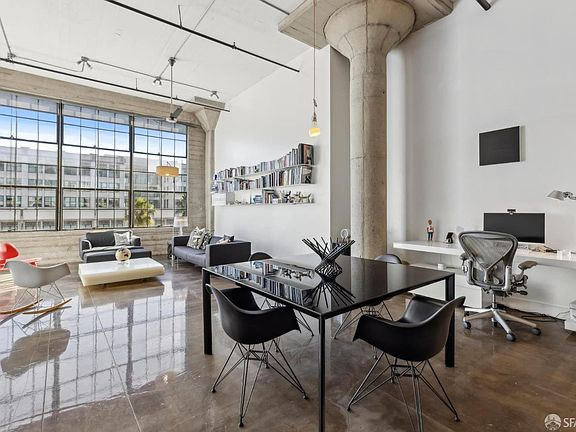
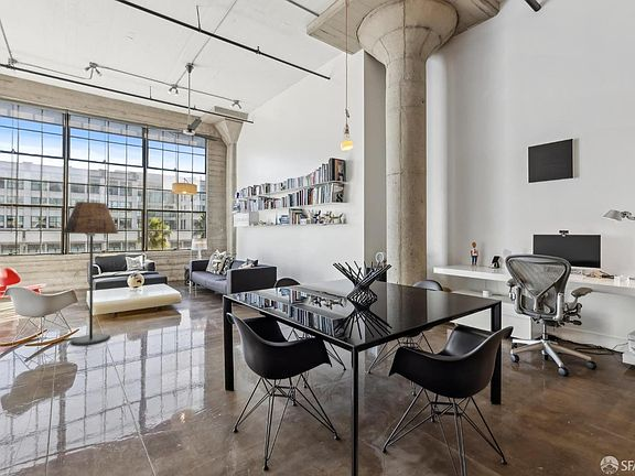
+ floor lamp (90, 271)
